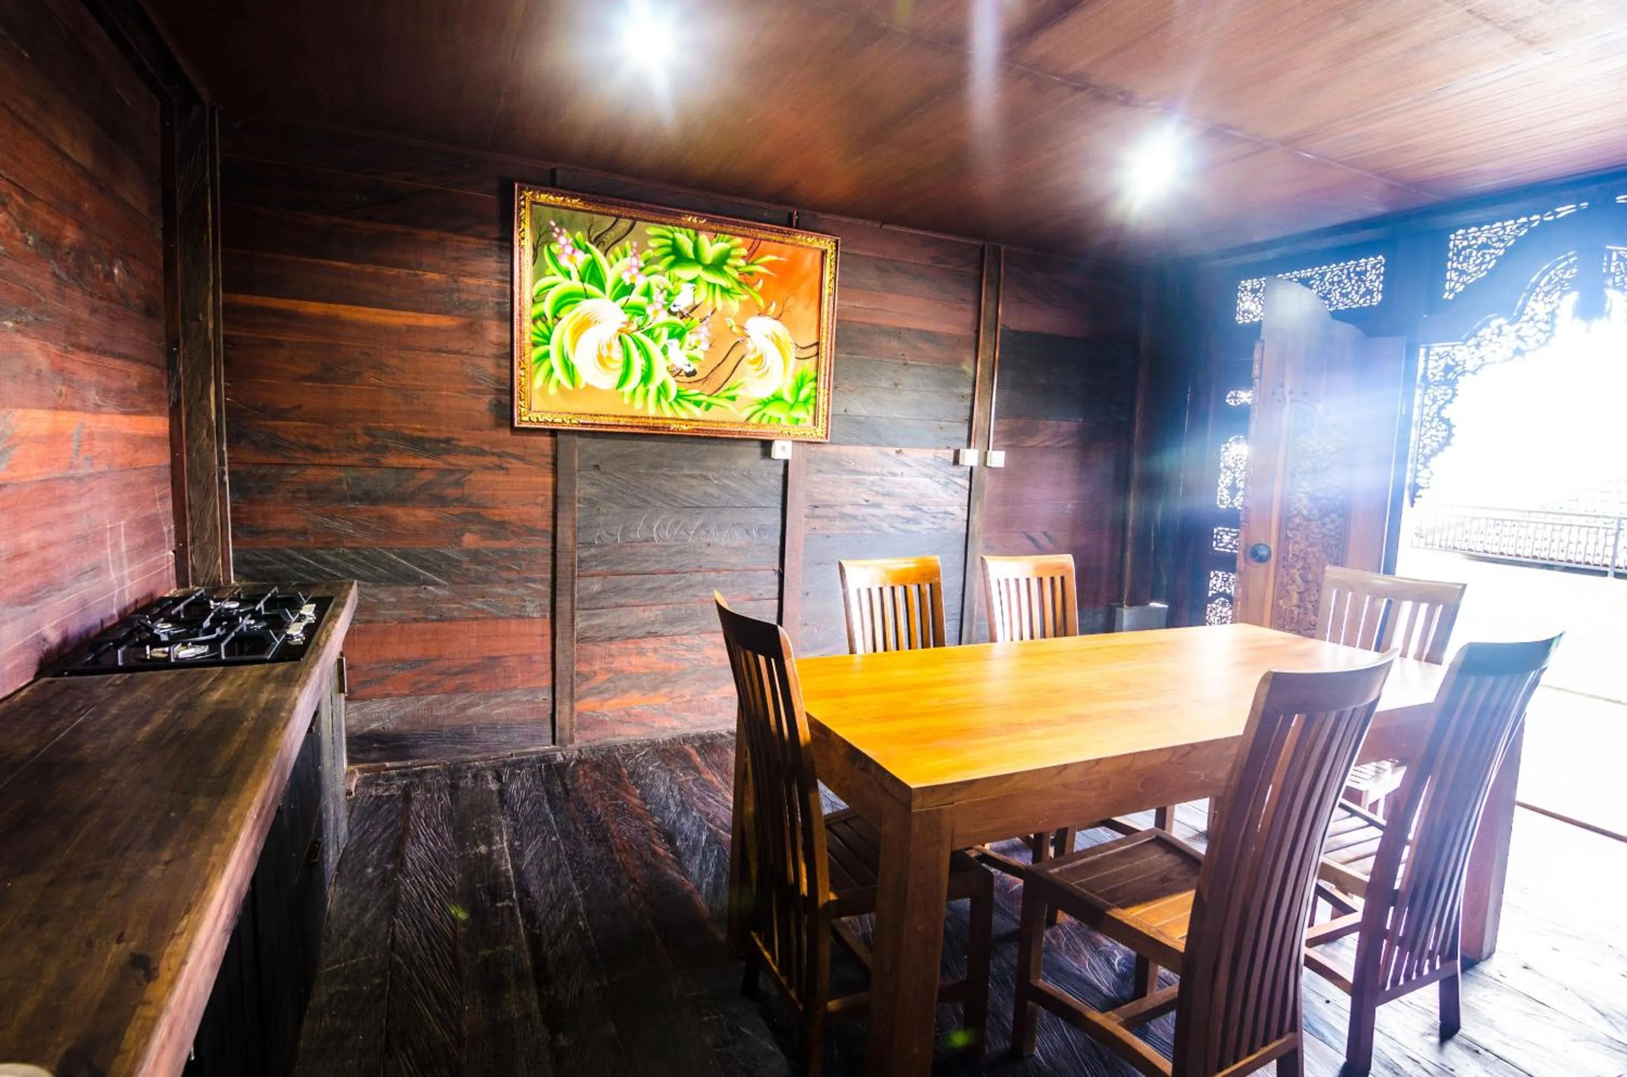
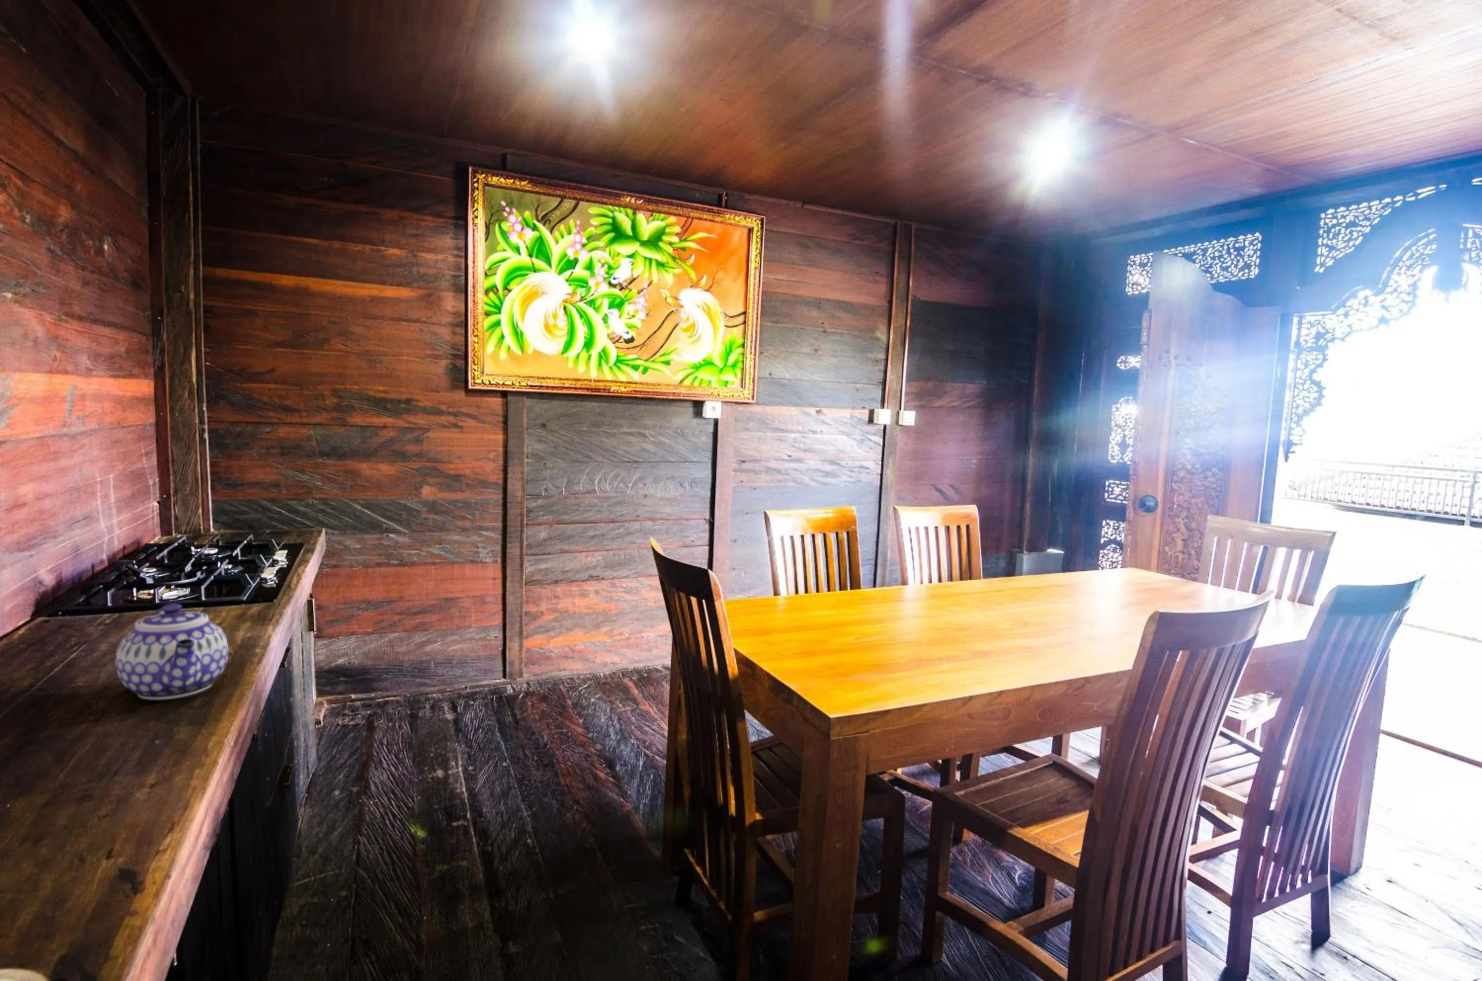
+ teapot (173, 647)
